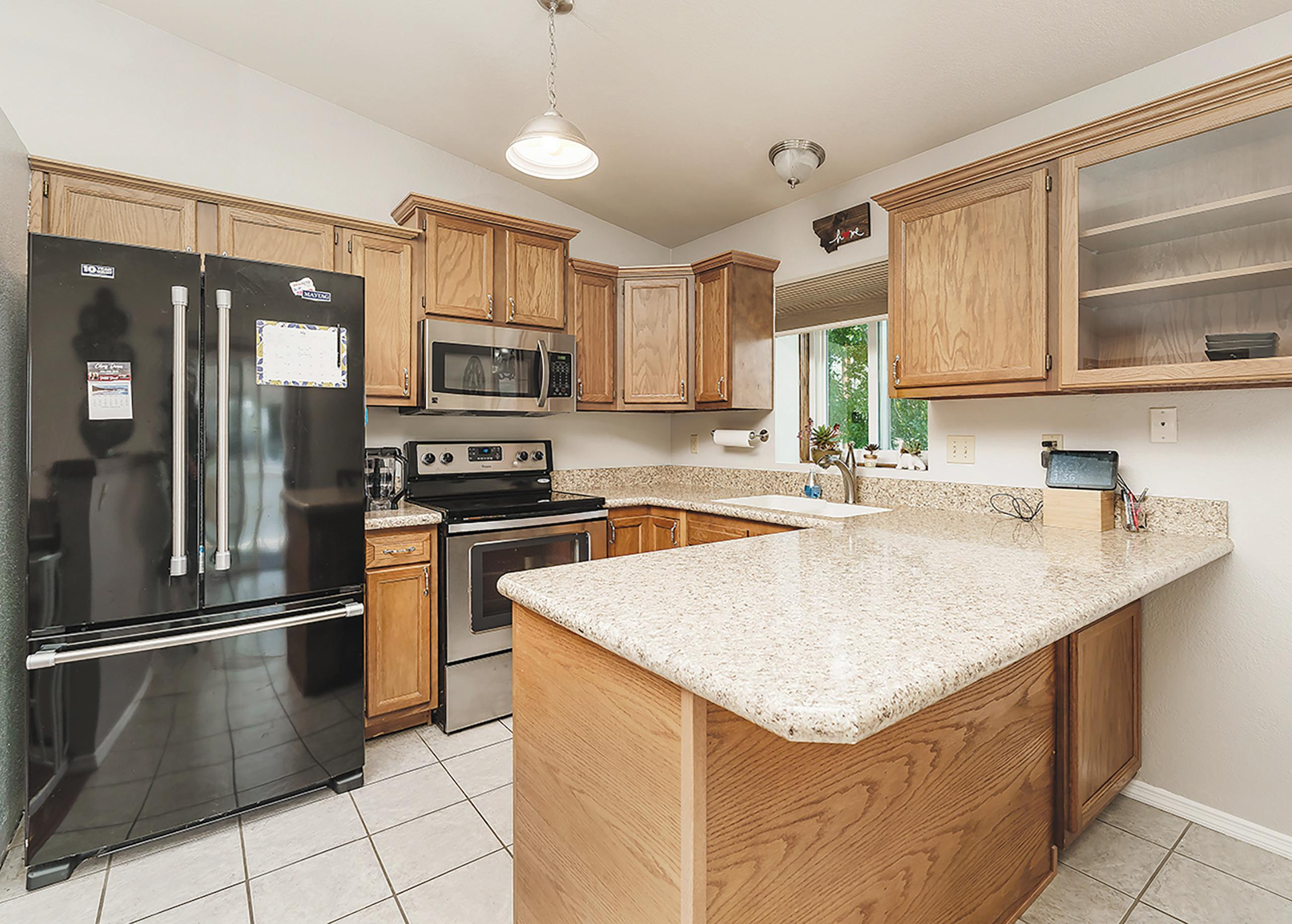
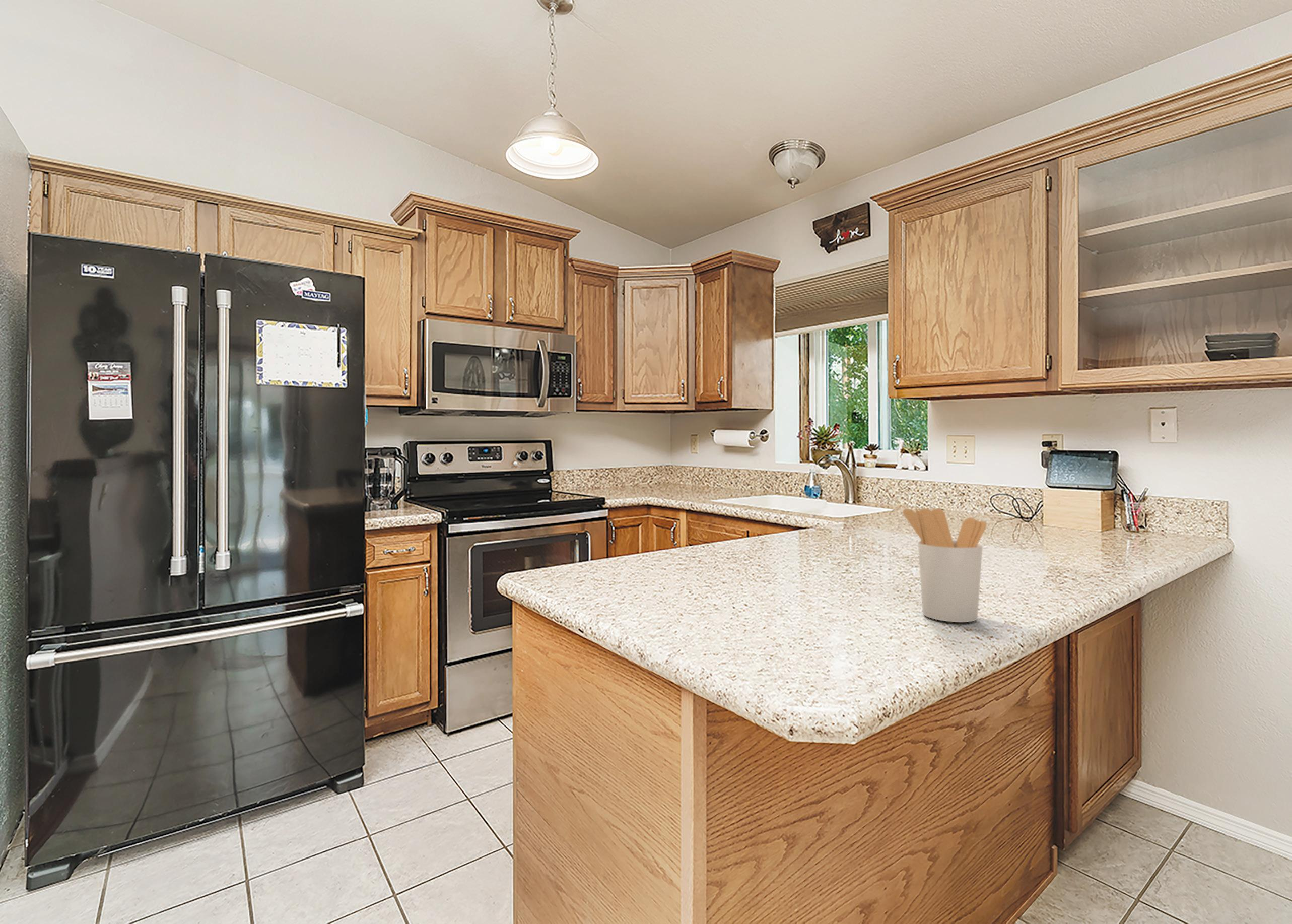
+ utensil holder (940, 559)
